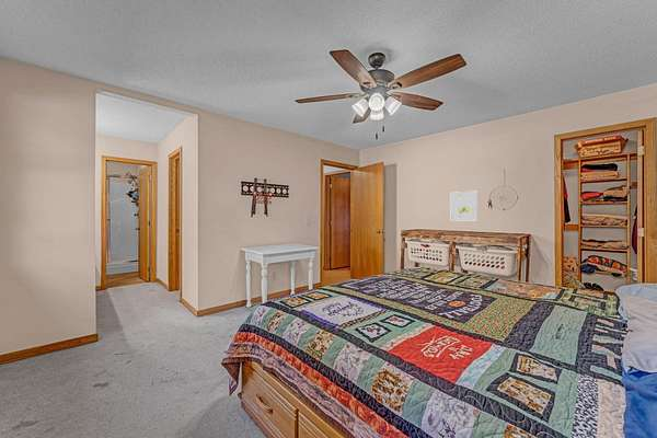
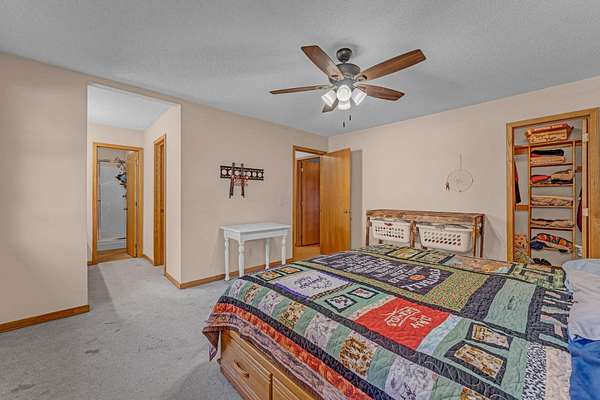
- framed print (463, 206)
